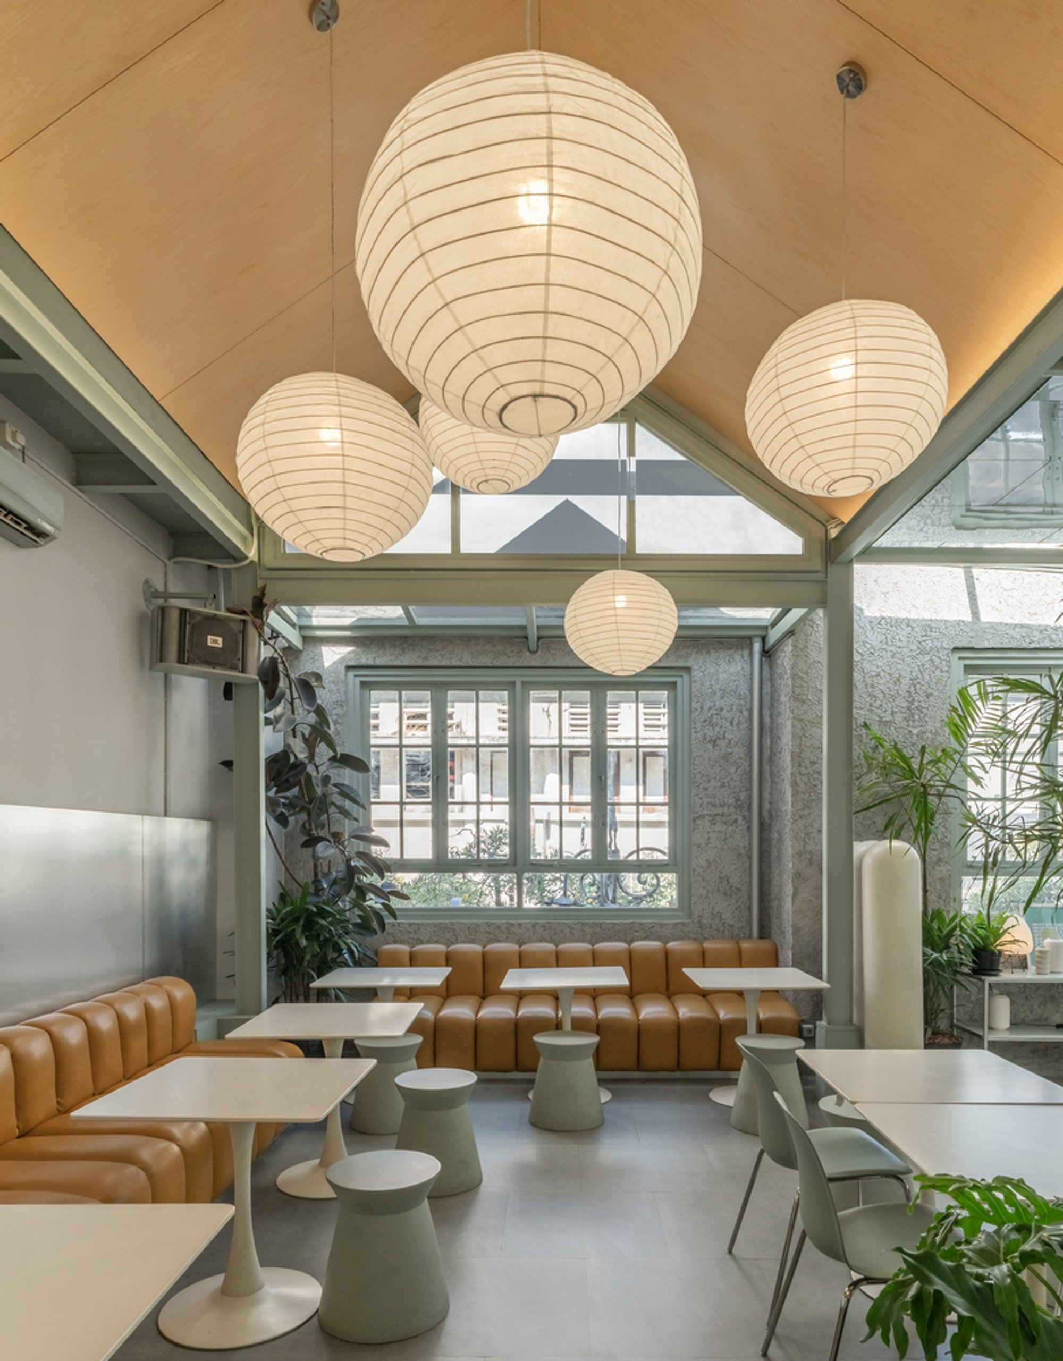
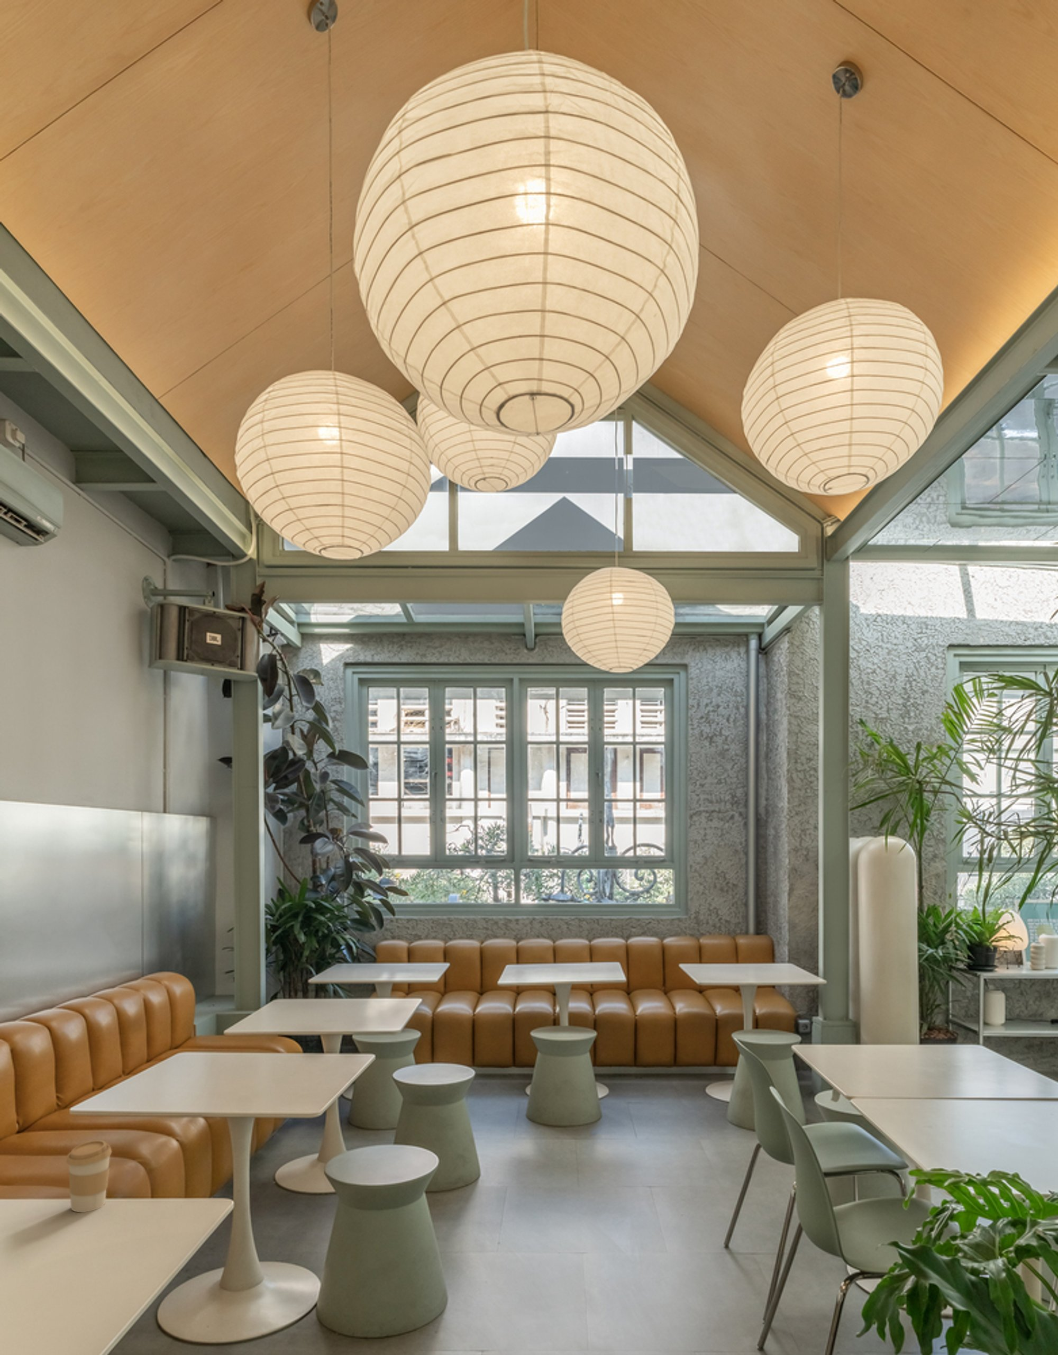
+ coffee cup (88, 1175)
